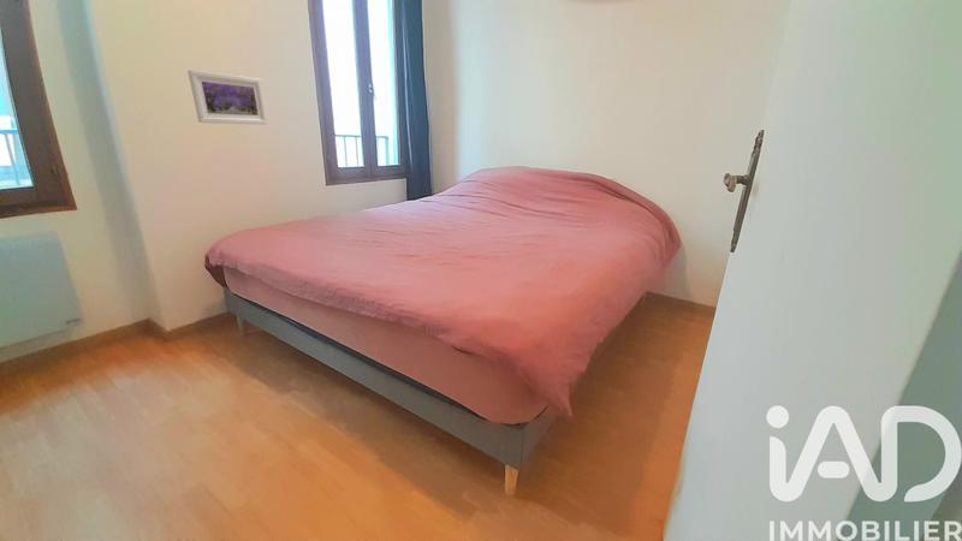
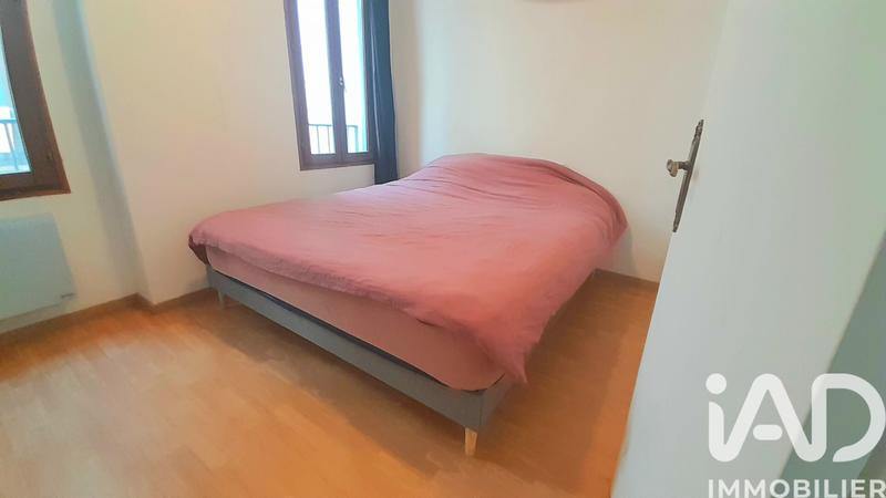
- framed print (231, 99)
